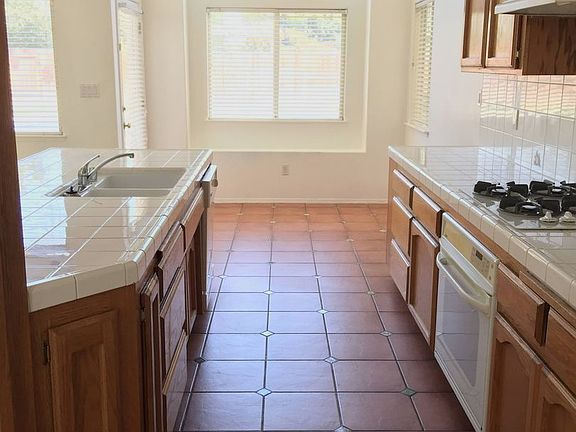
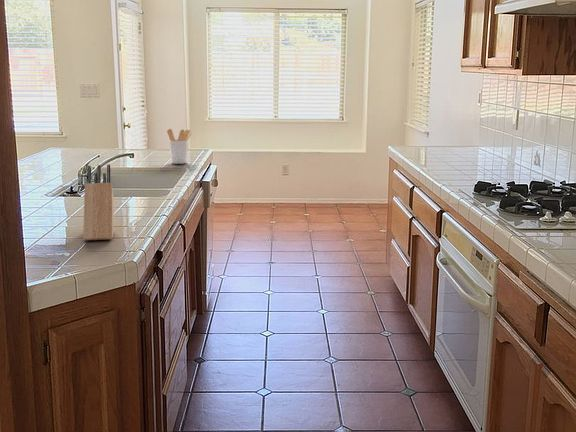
+ knife block (98, 200)
+ utensil holder (180, 145)
